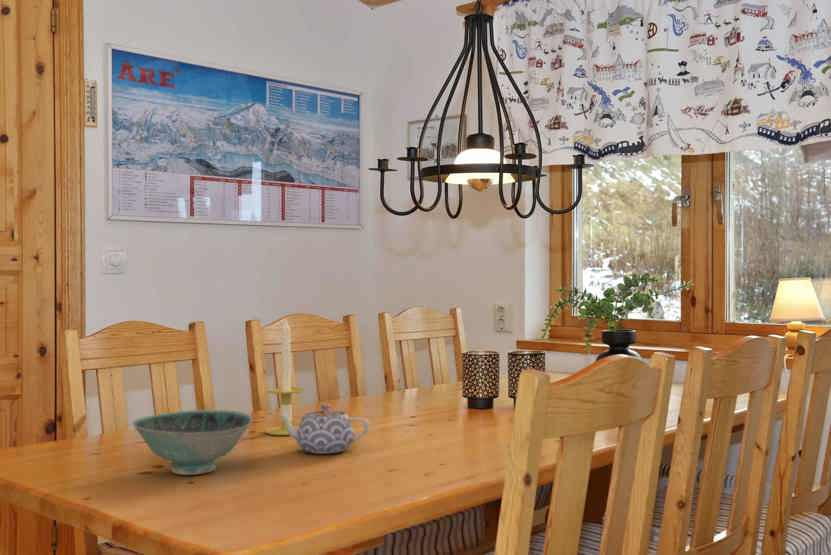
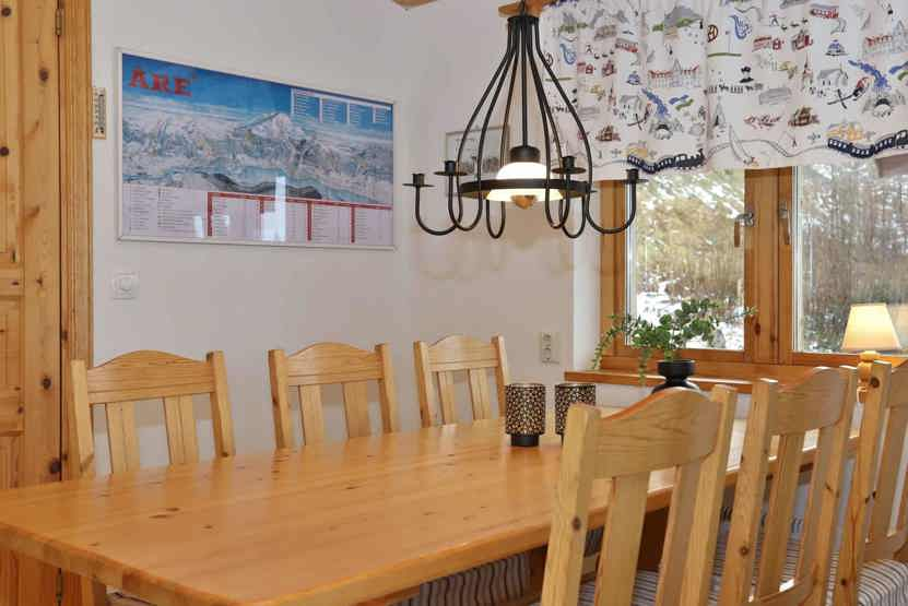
- teapot (322, 427)
- candle (286, 374)
- bowl (193, 444)
